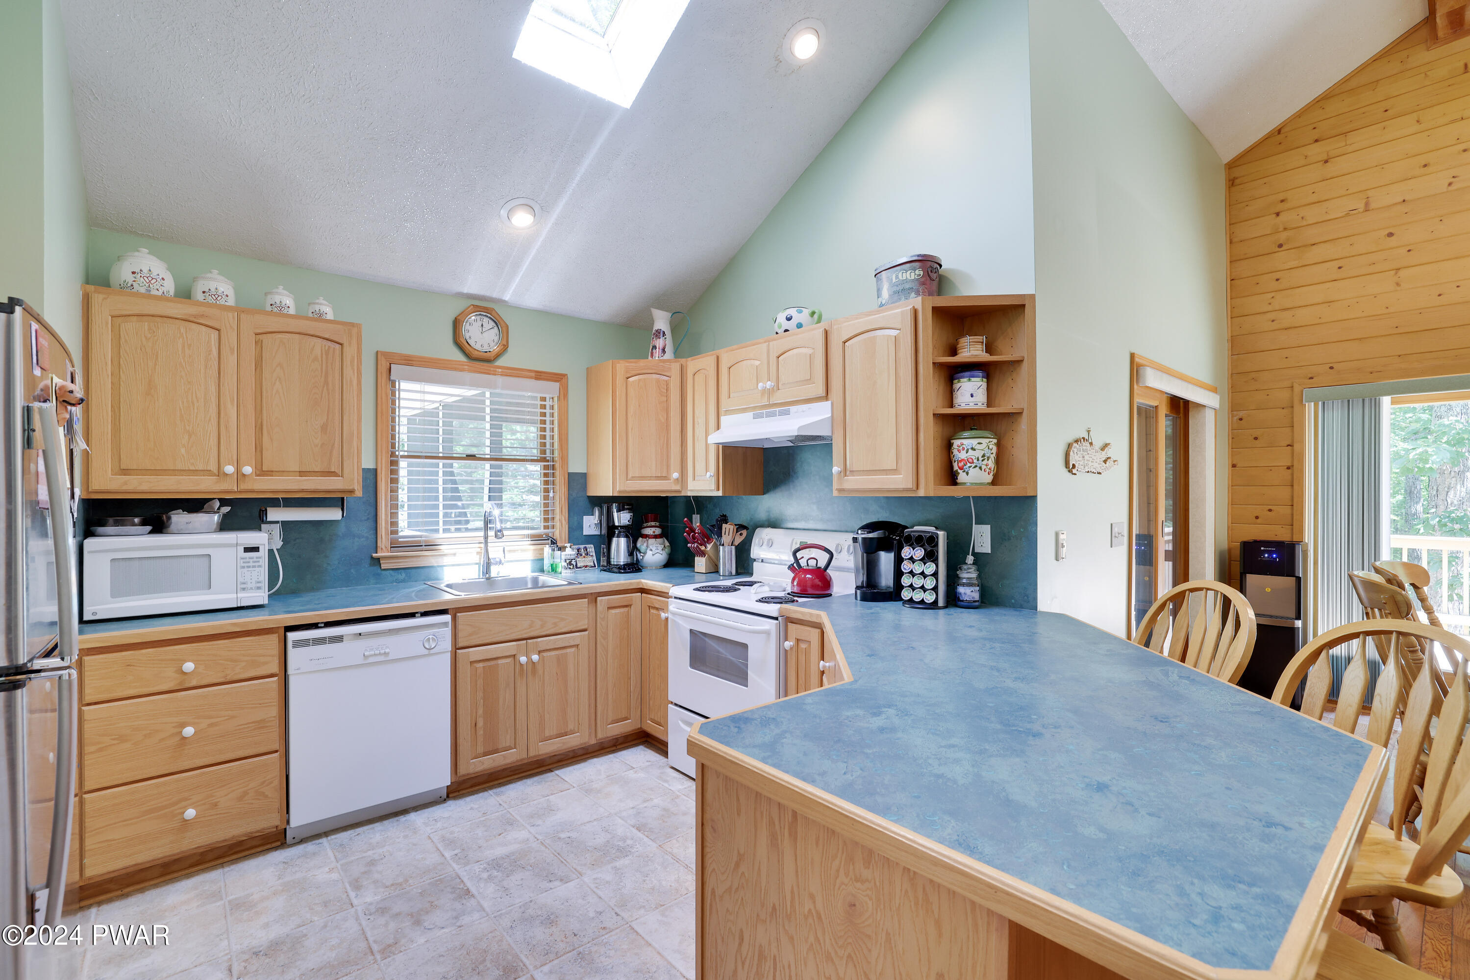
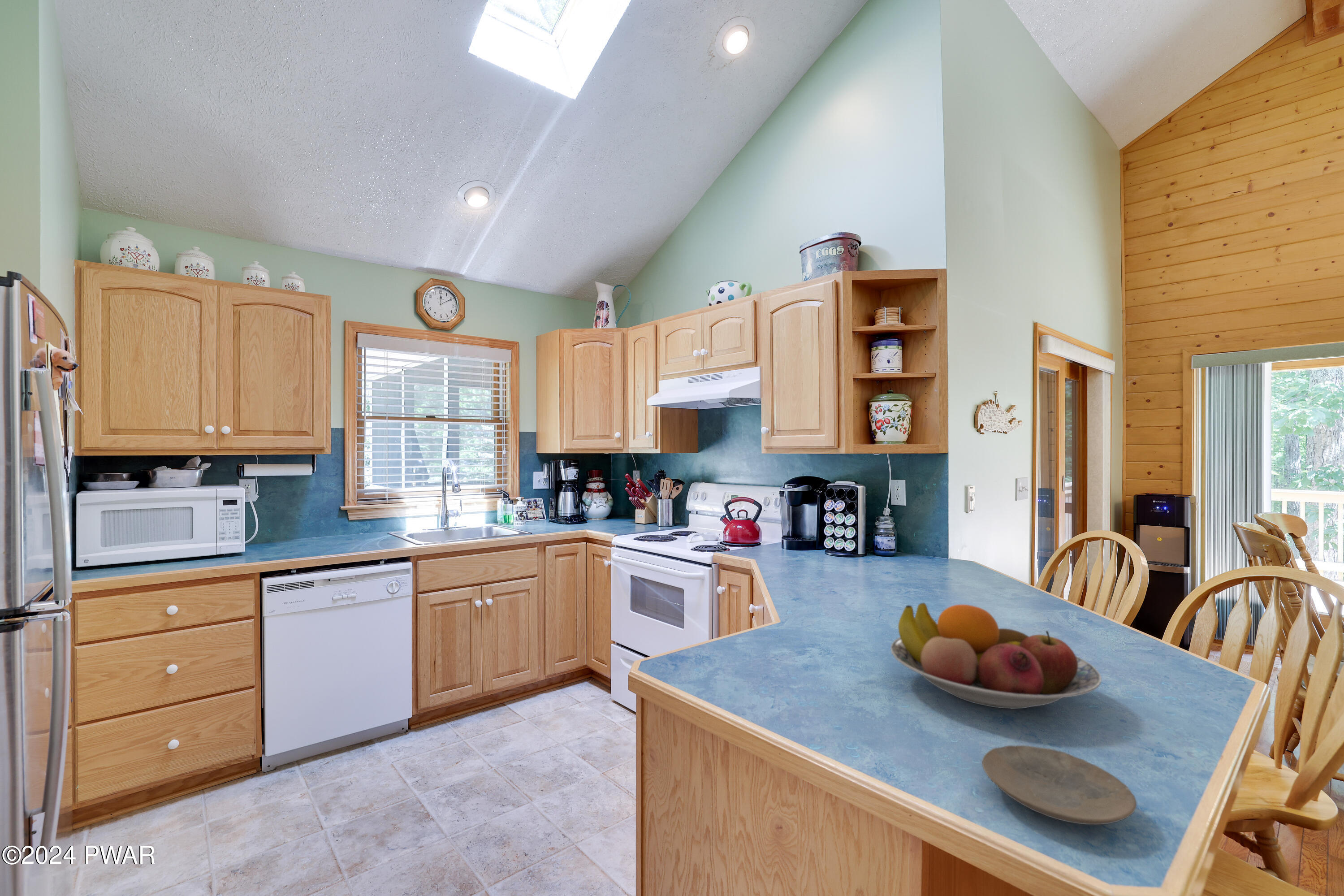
+ fruit bowl (988, 650)
+ plate (1054, 788)
